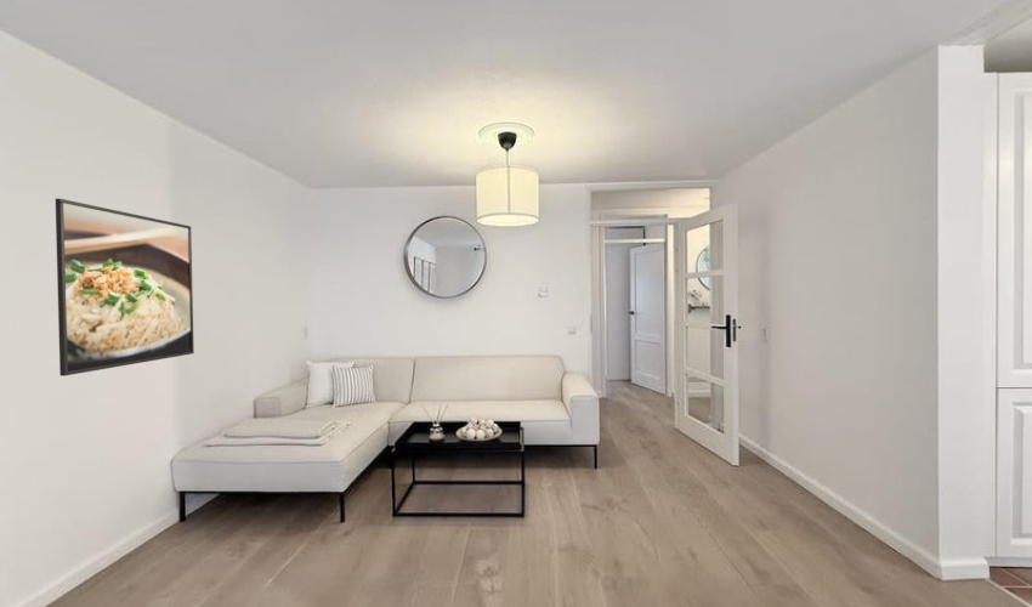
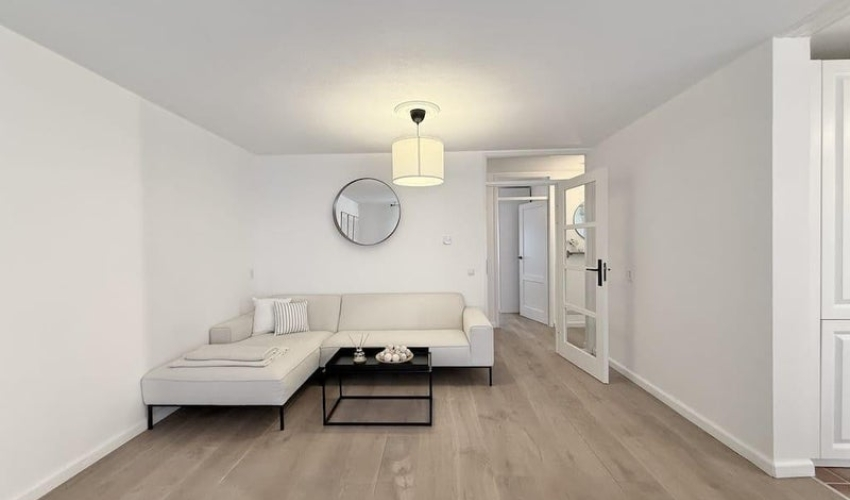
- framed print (136, 289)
